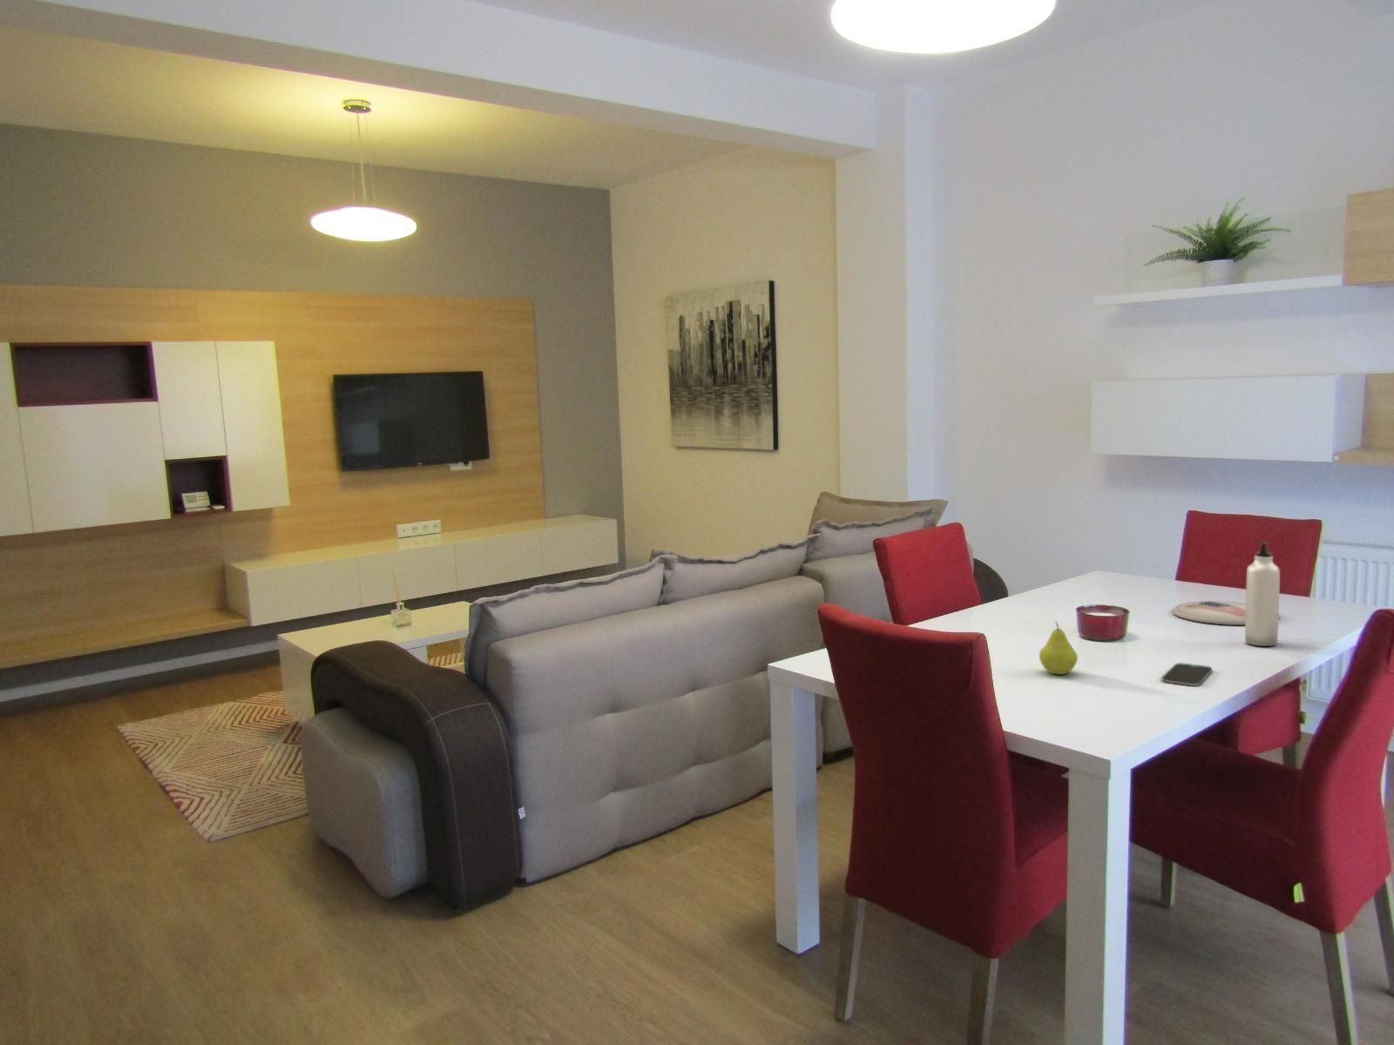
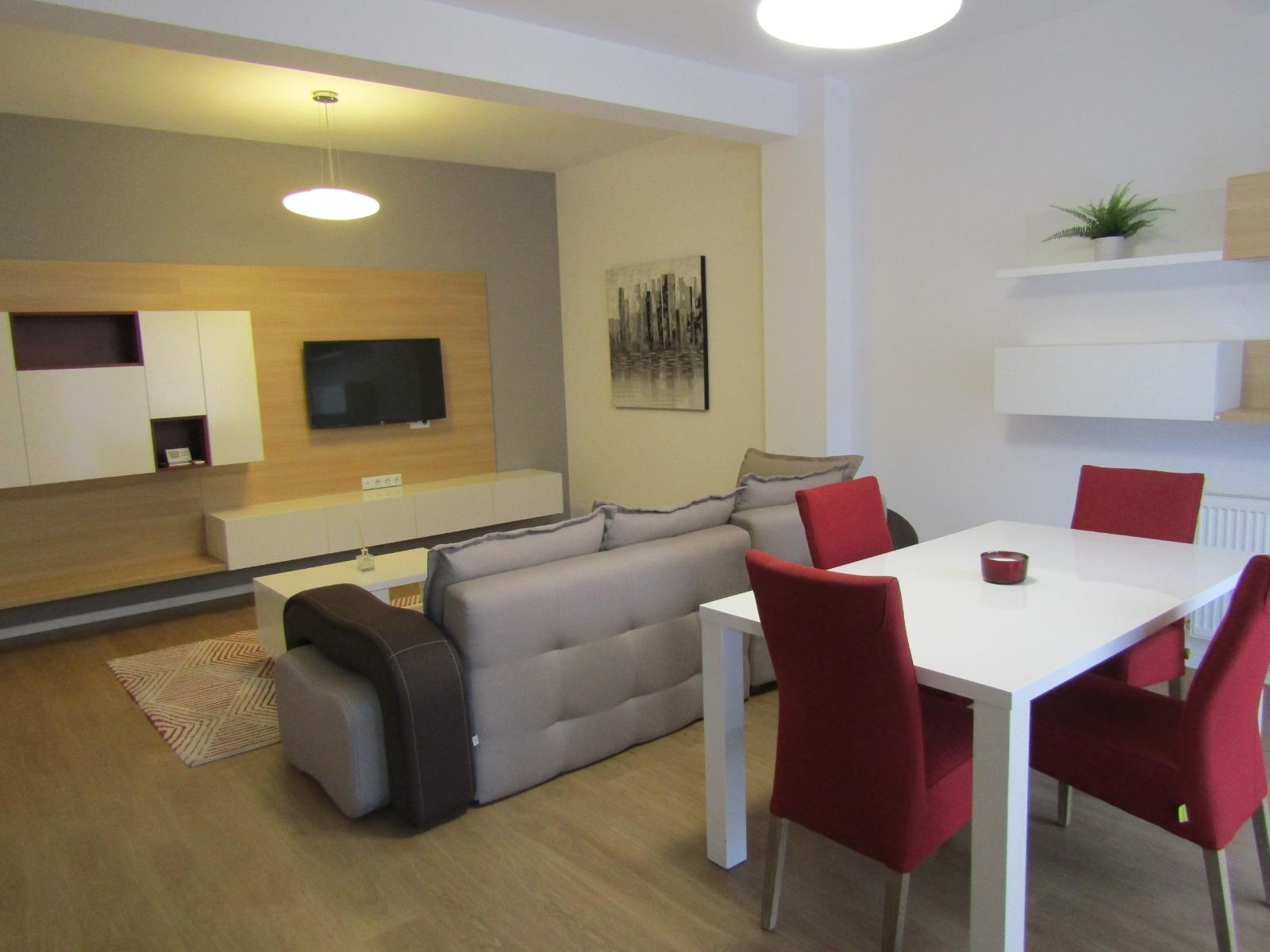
- fruit (1058, 647)
- smartphone (1187, 674)
- plate (1224, 611)
- water bottle (1262, 592)
